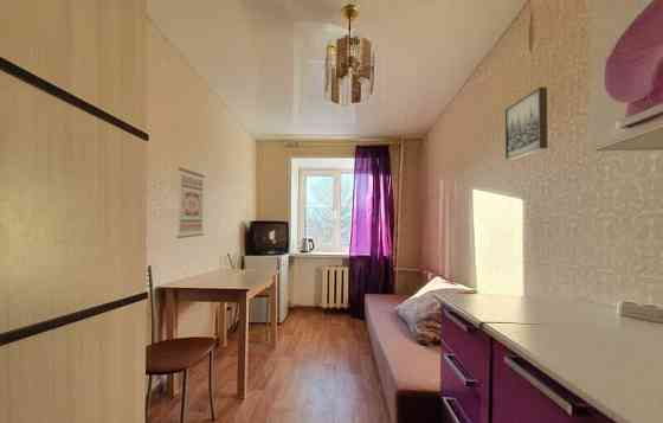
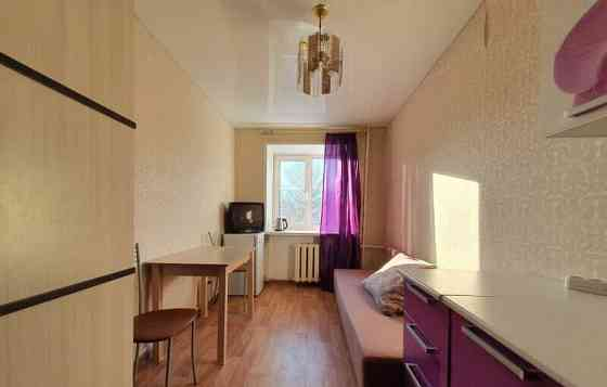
- wall art (523, 127)
- wall art (192, 204)
